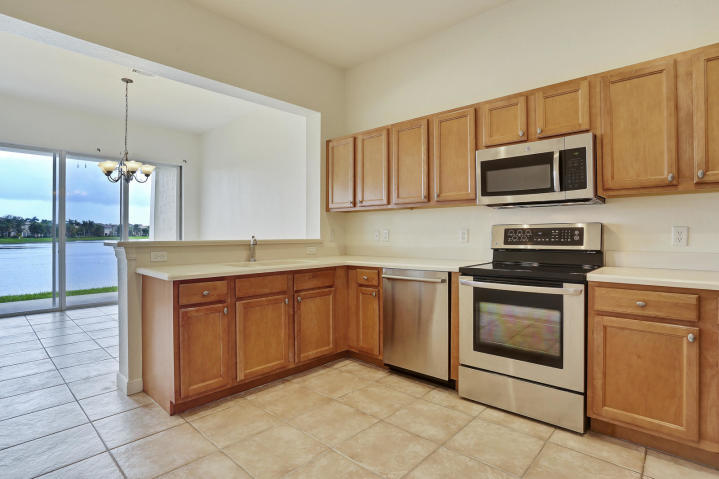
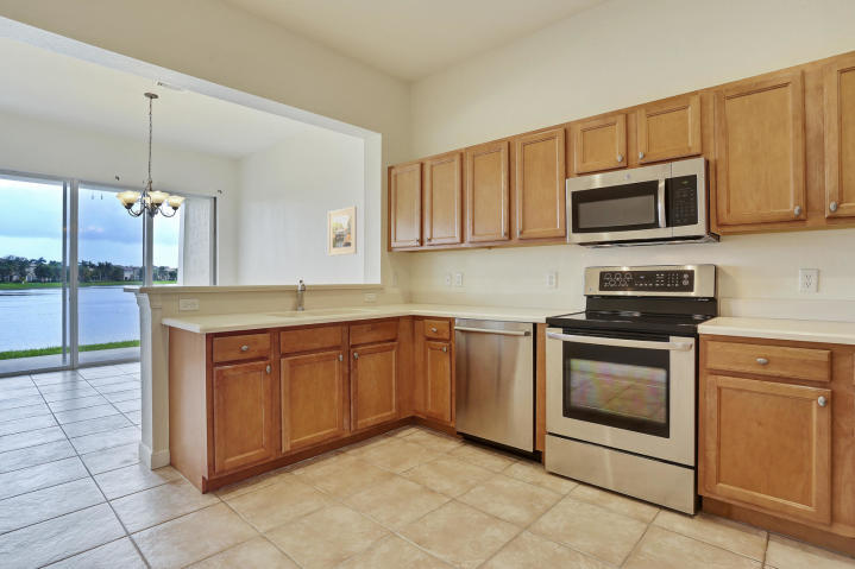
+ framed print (341, 232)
